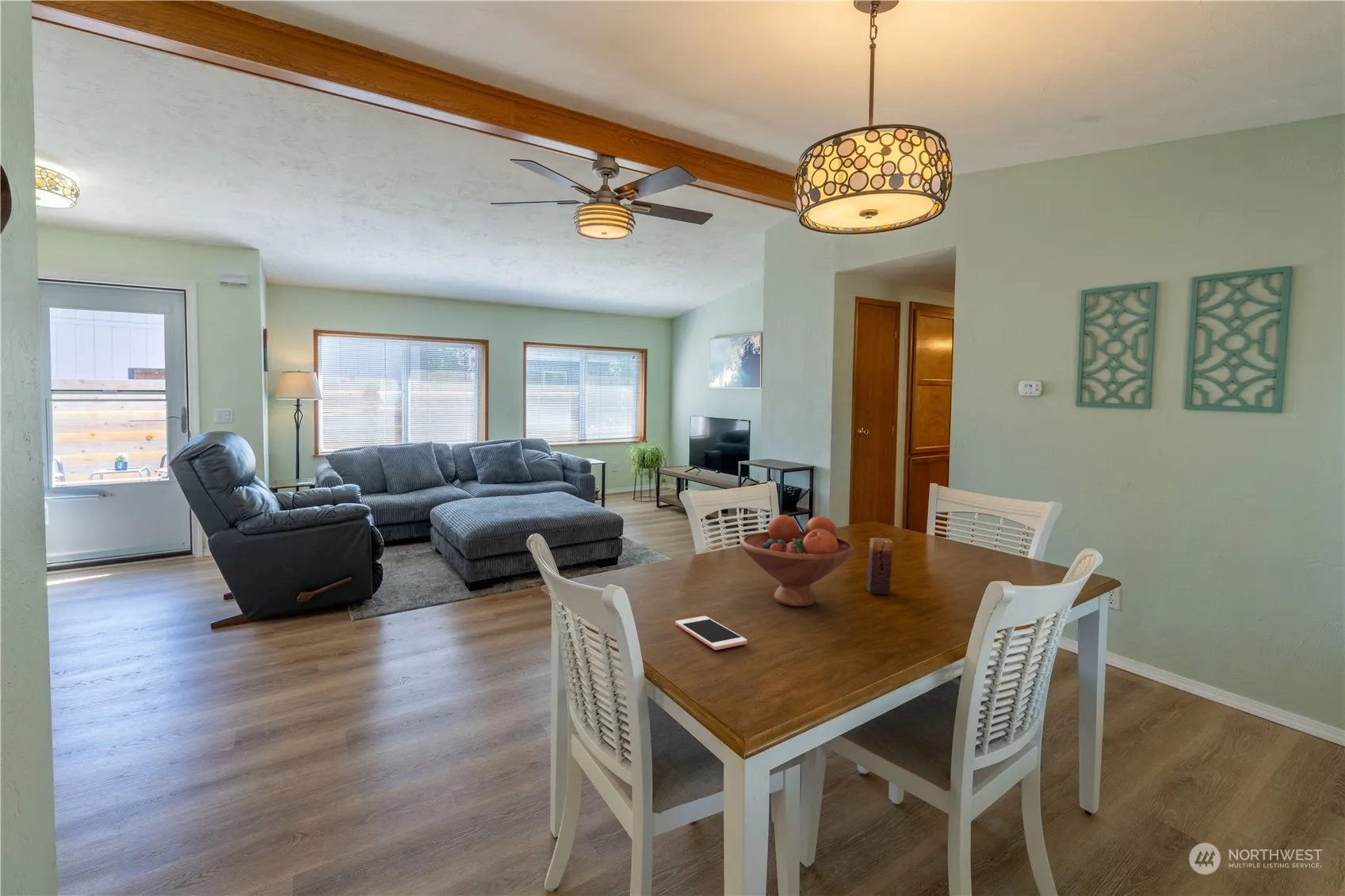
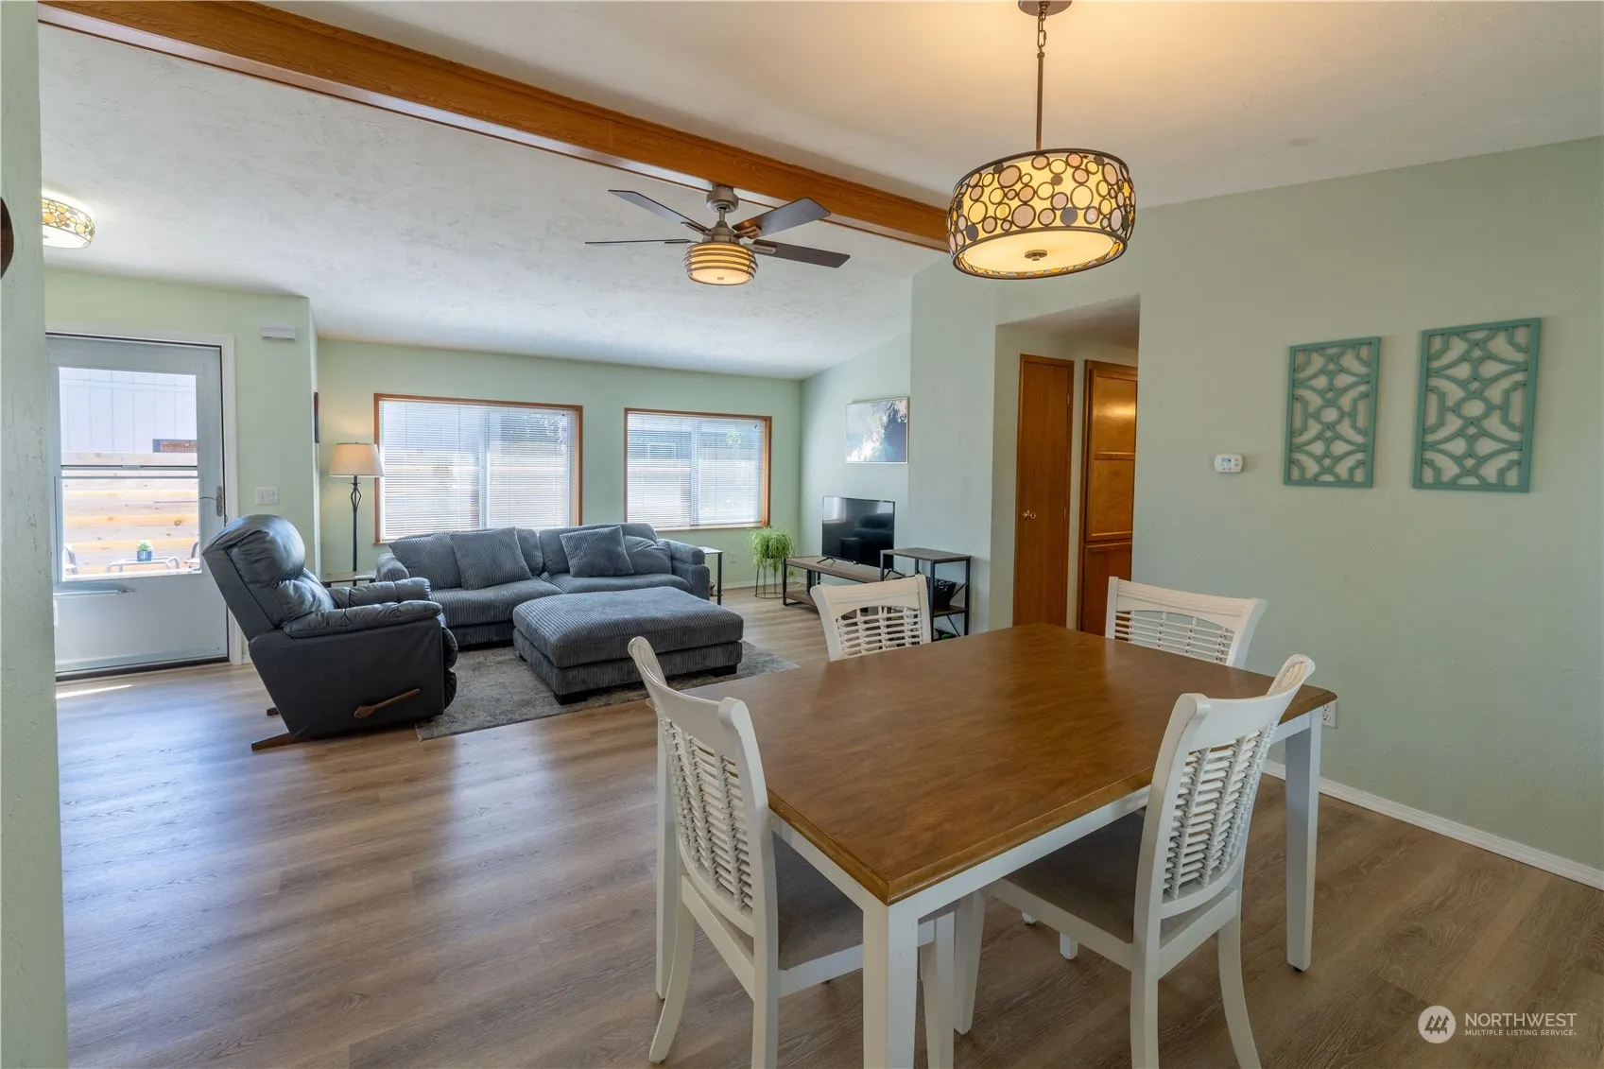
- cell phone (709, 631)
- candle (879, 565)
- fruit bowl (796, 560)
